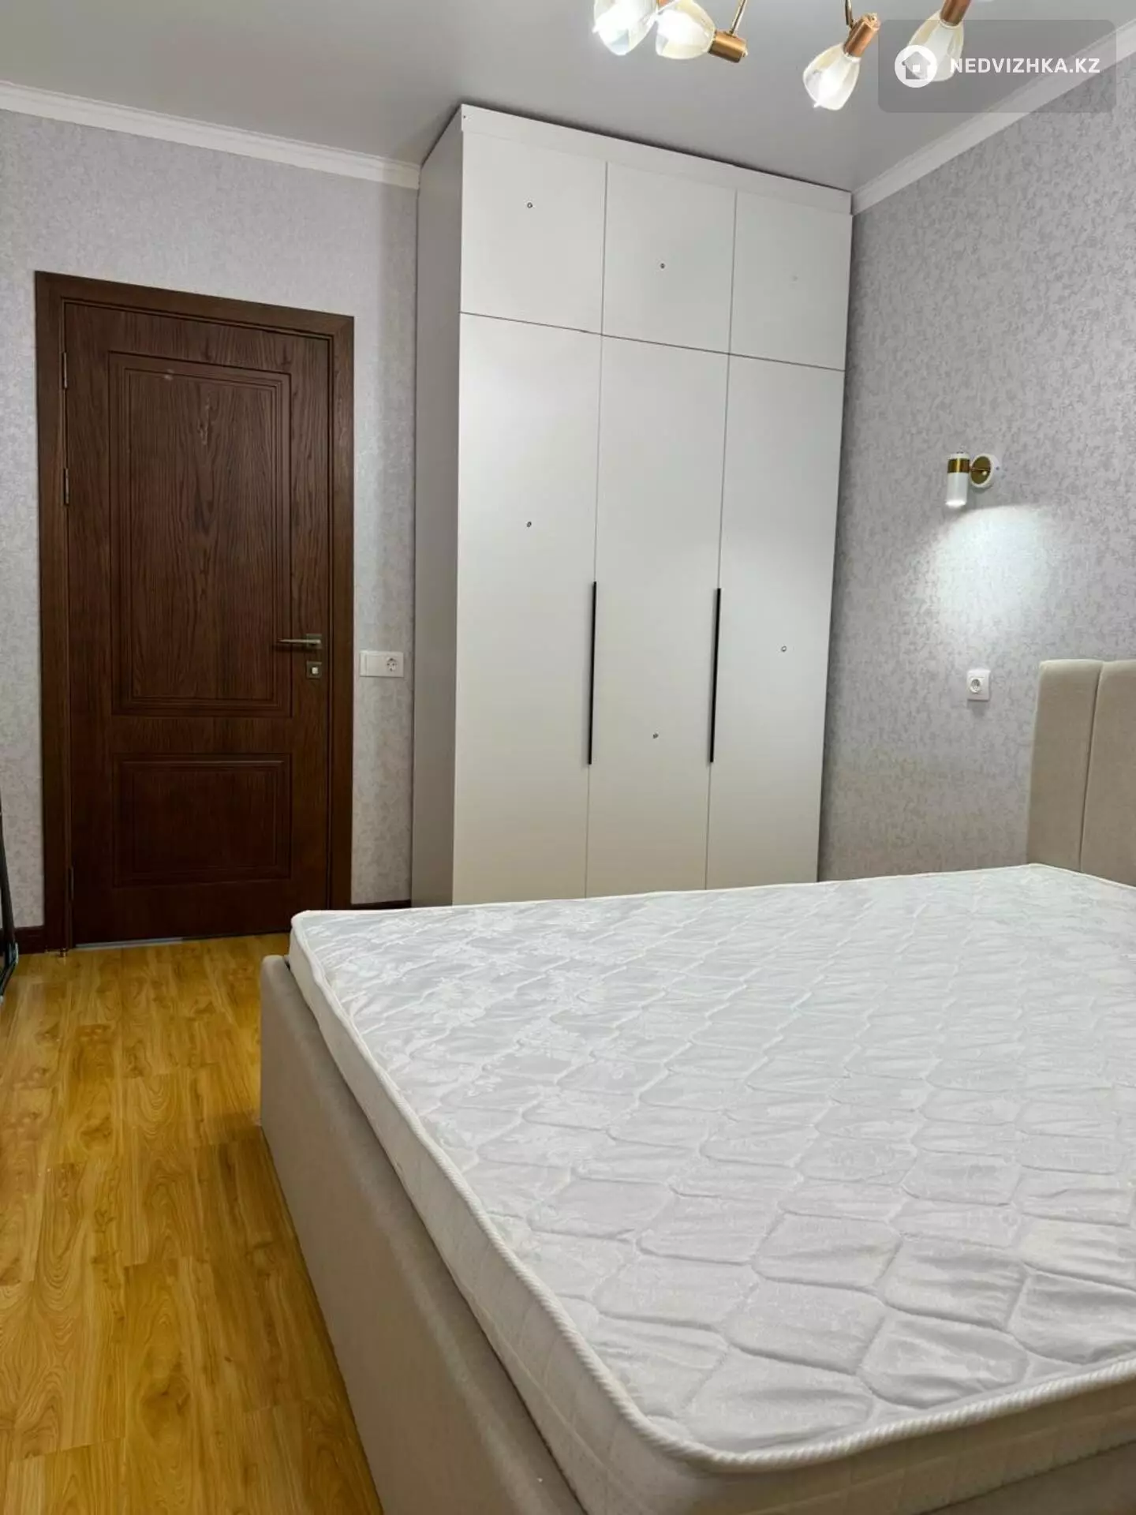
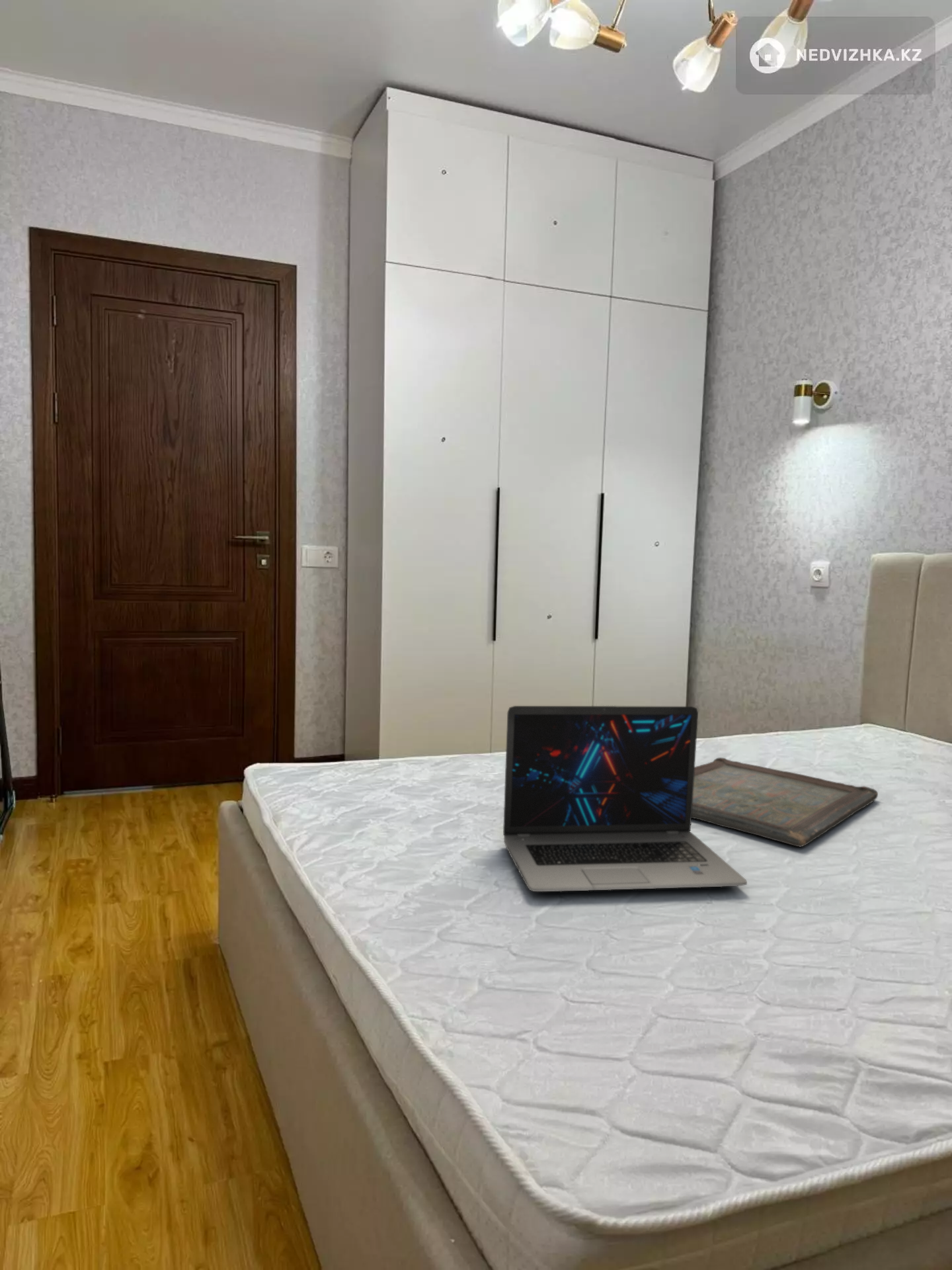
+ laptop (621, 794)
+ serving tray (753, 794)
